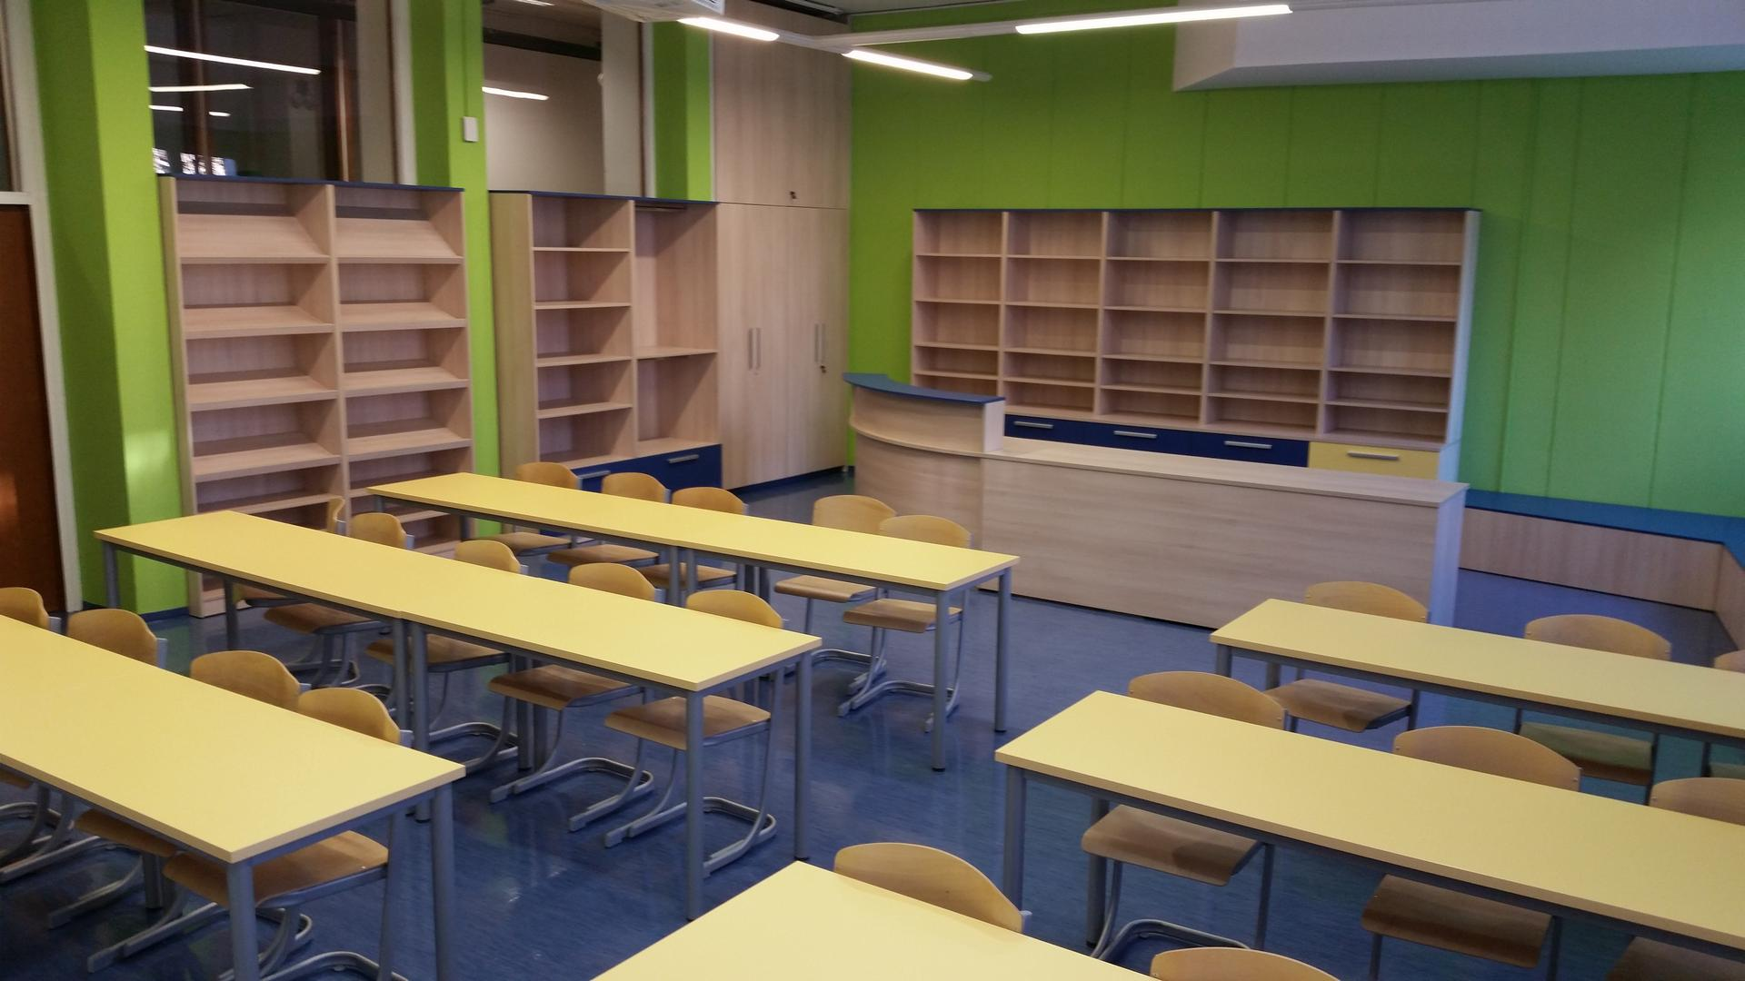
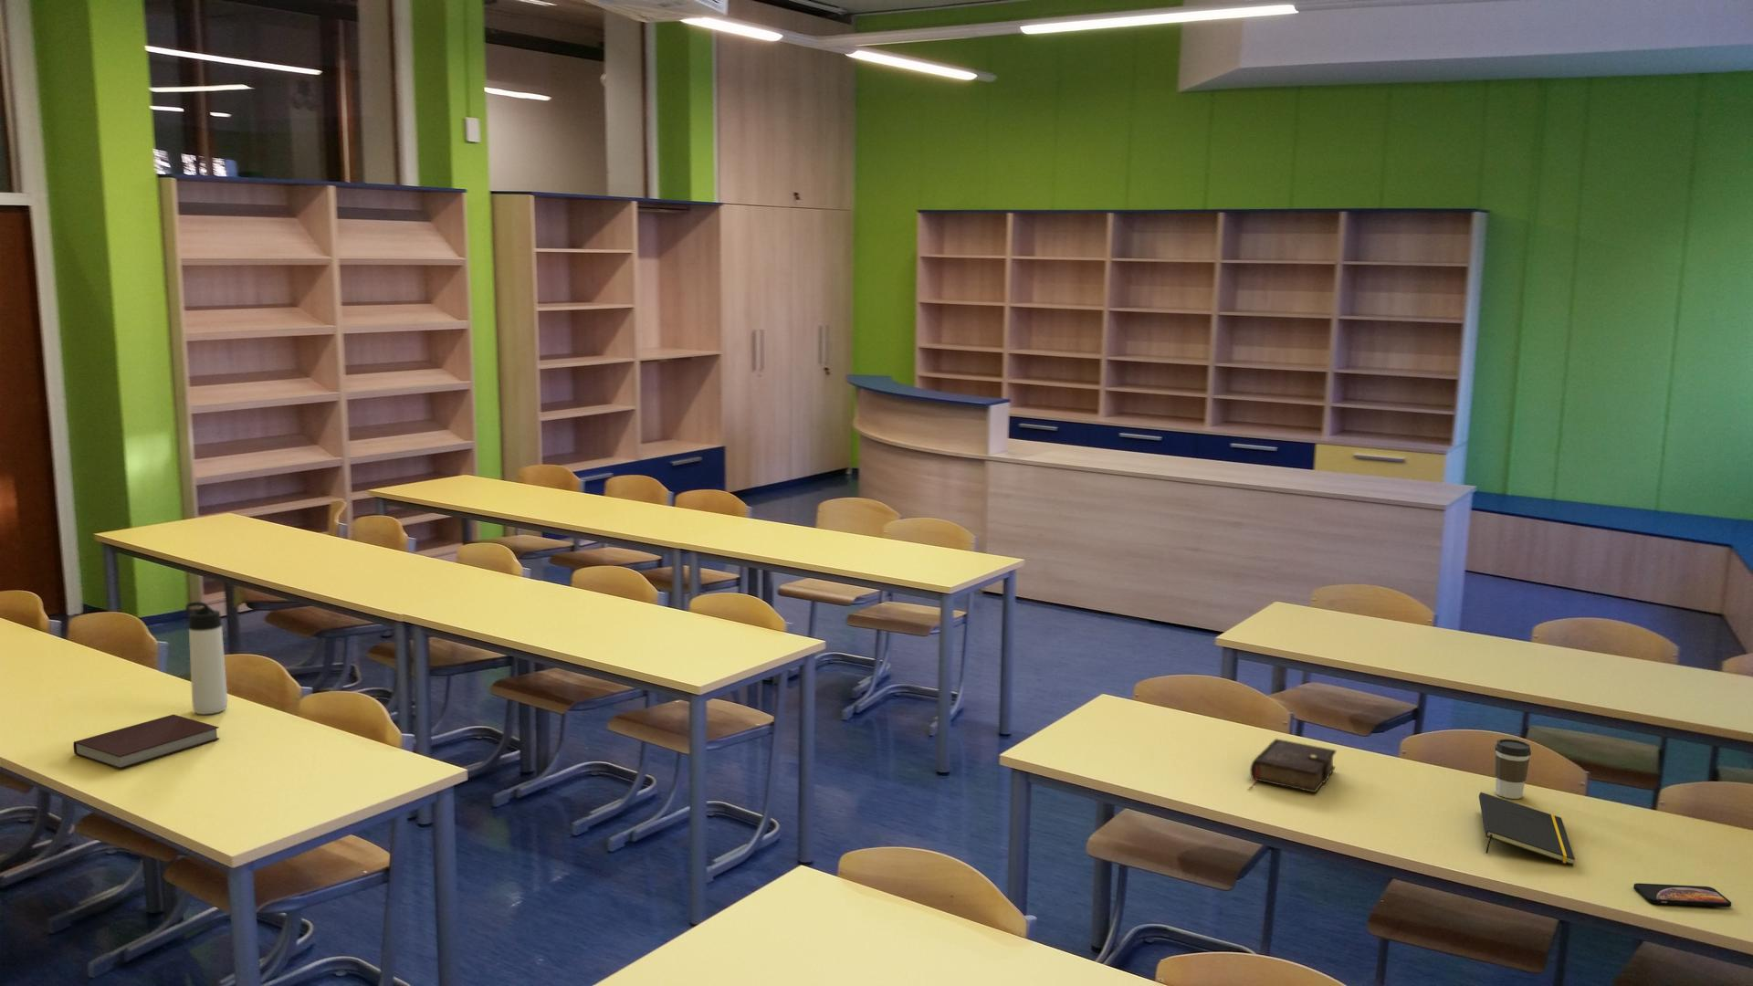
+ notebook (147, 739)
+ coffee cup (1511, 769)
+ book (1291, 768)
+ thermos bottle (205, 657)
+ smartphone (1681, 895)
+ notepad (1524, 826)
